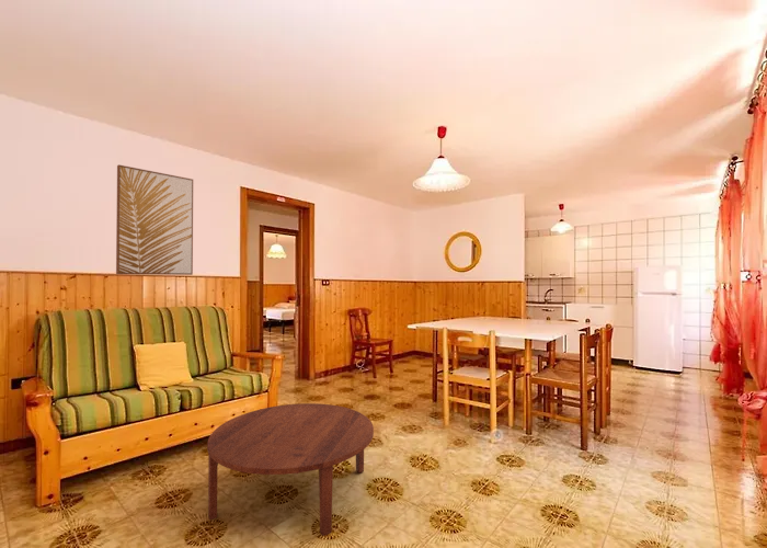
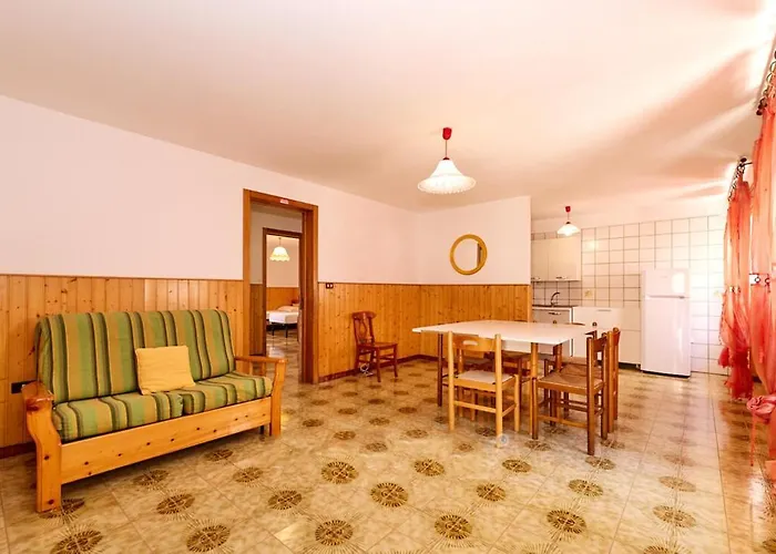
- wall art (157, 224)
- coffee table (294, 460)
